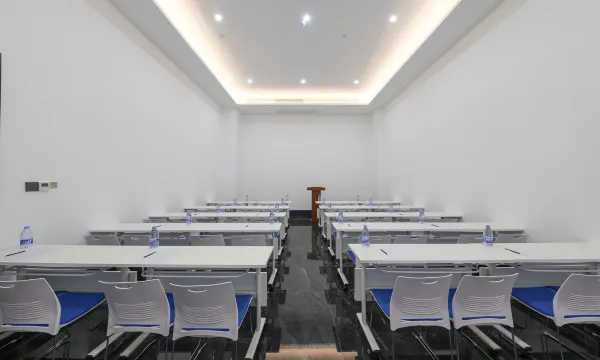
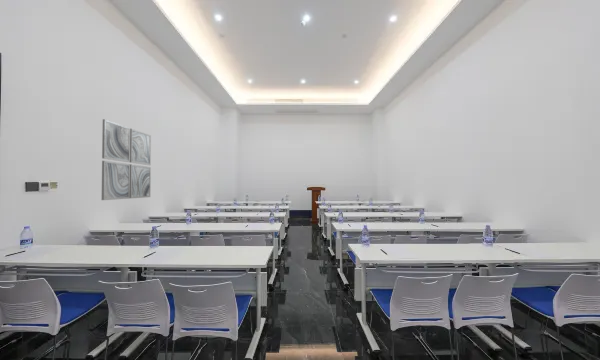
+ wall art (130, 162)
